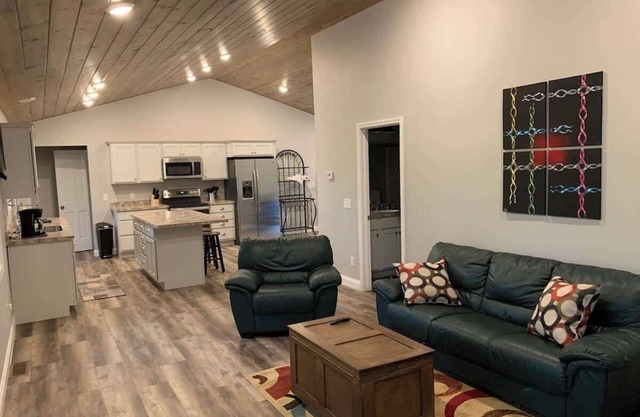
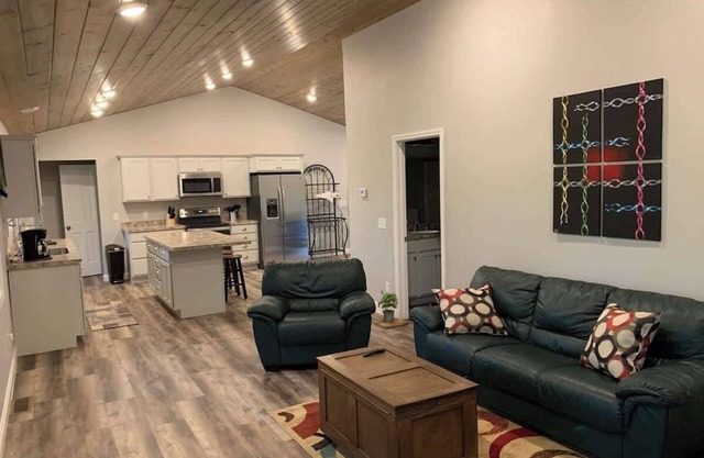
+ potted plant (388, 306)
